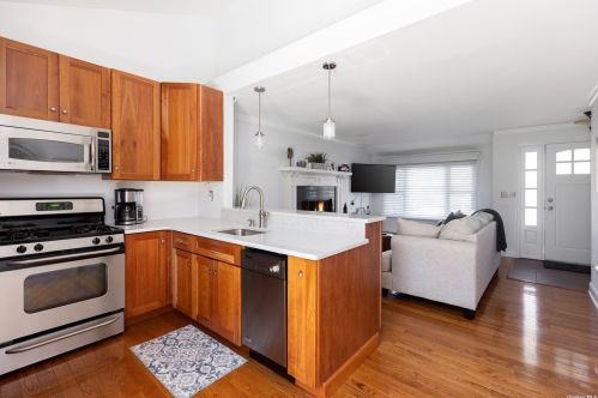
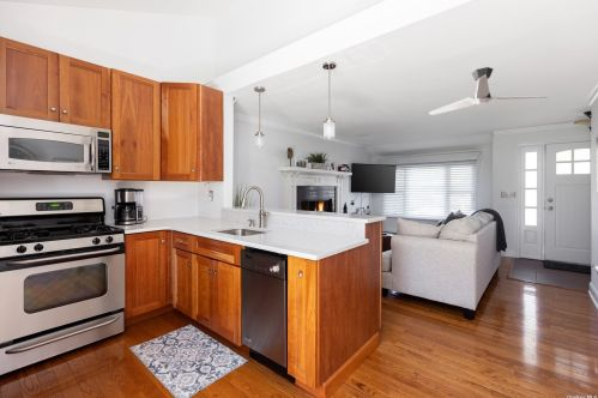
+ ceiling fan (482, 83)
